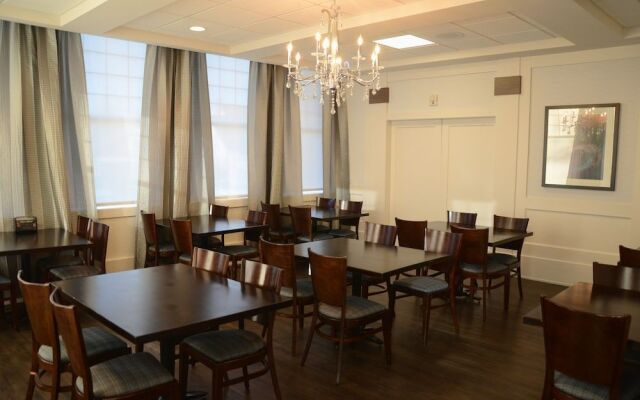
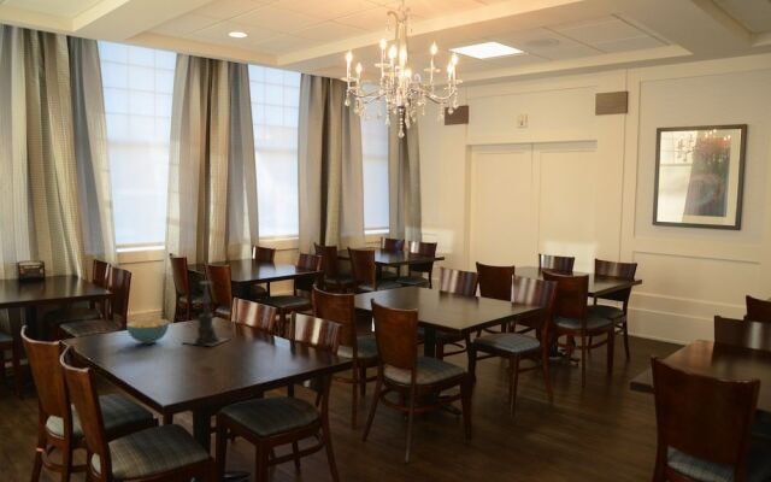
+ candle holder (205, 306)
+ cereal bowl (148, 333)
